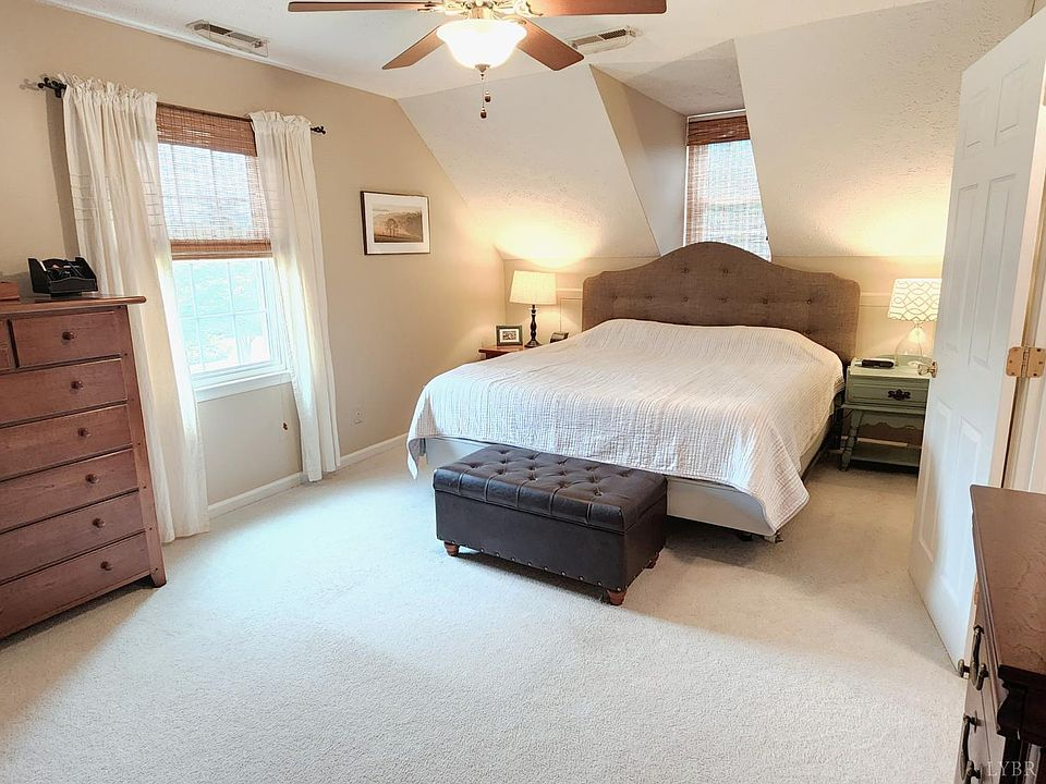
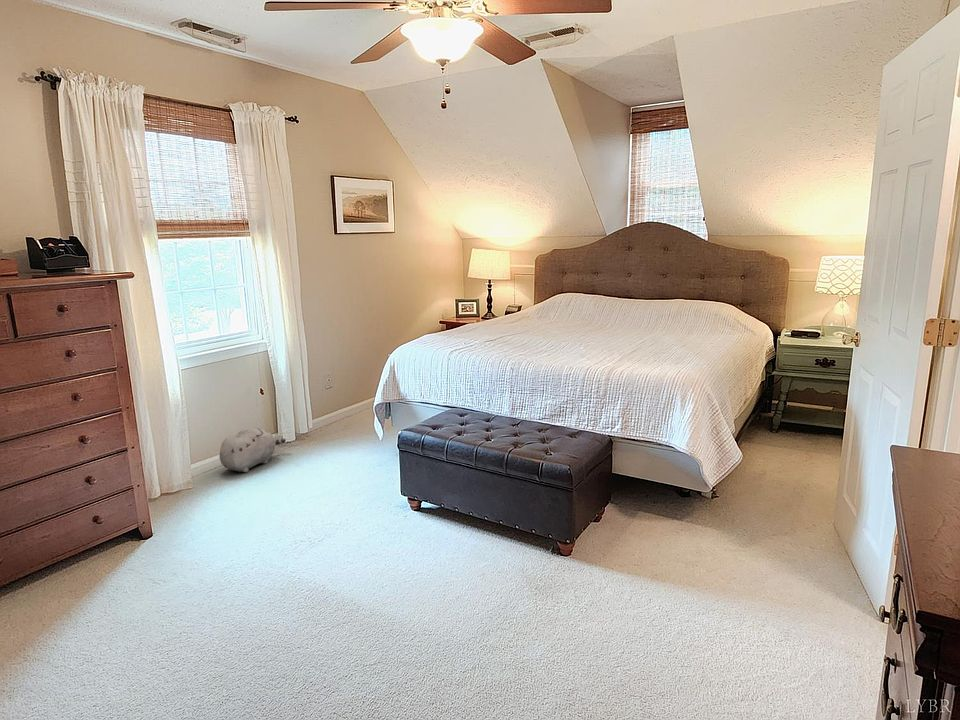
+ plush toy (251, 444)
